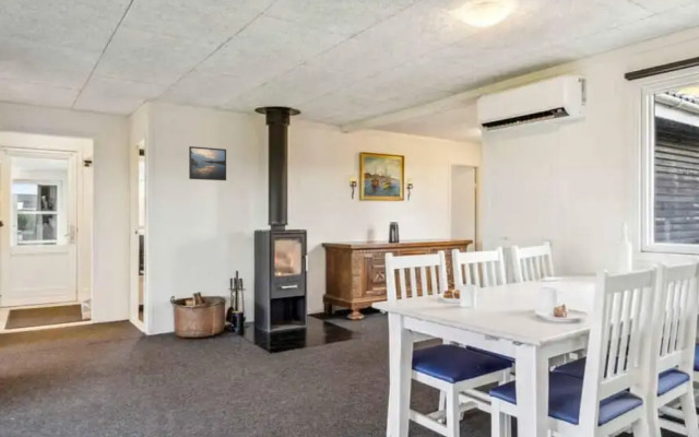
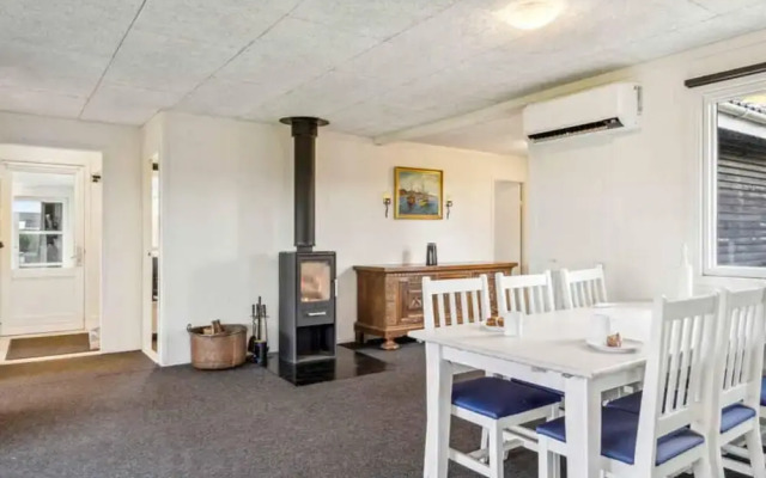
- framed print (208, 164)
